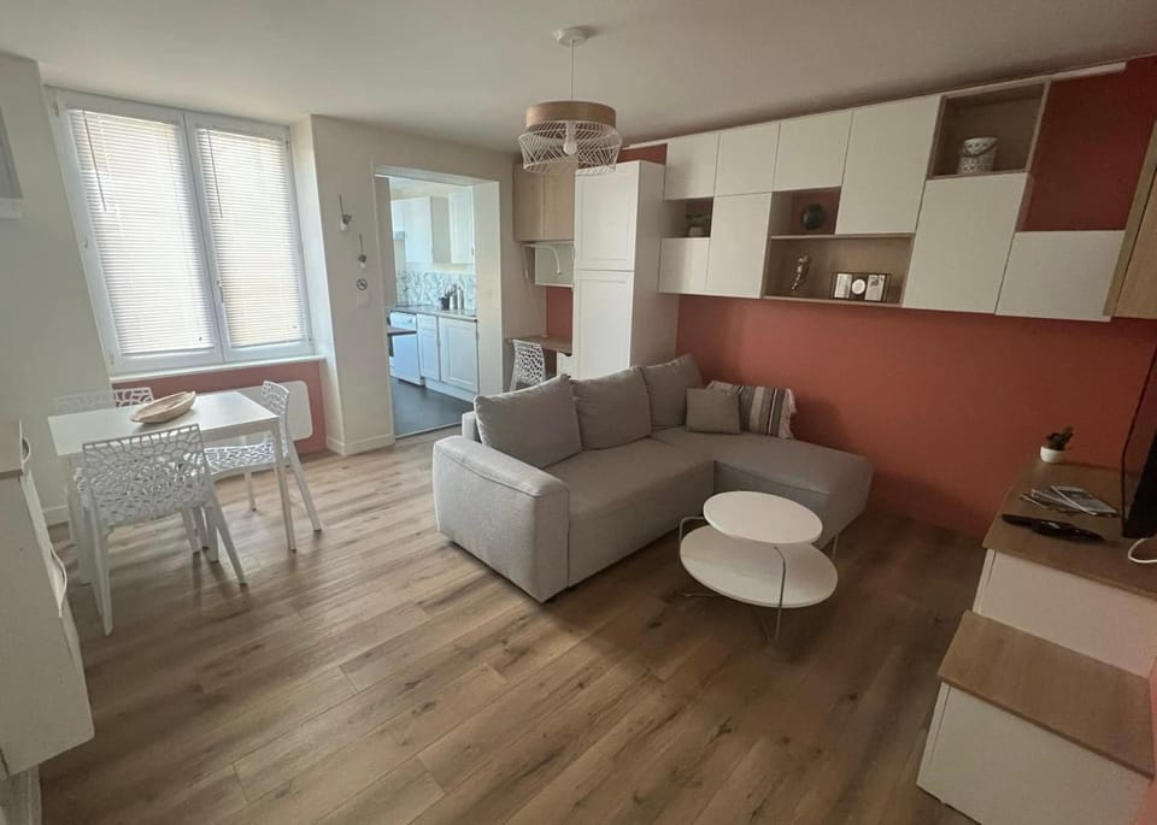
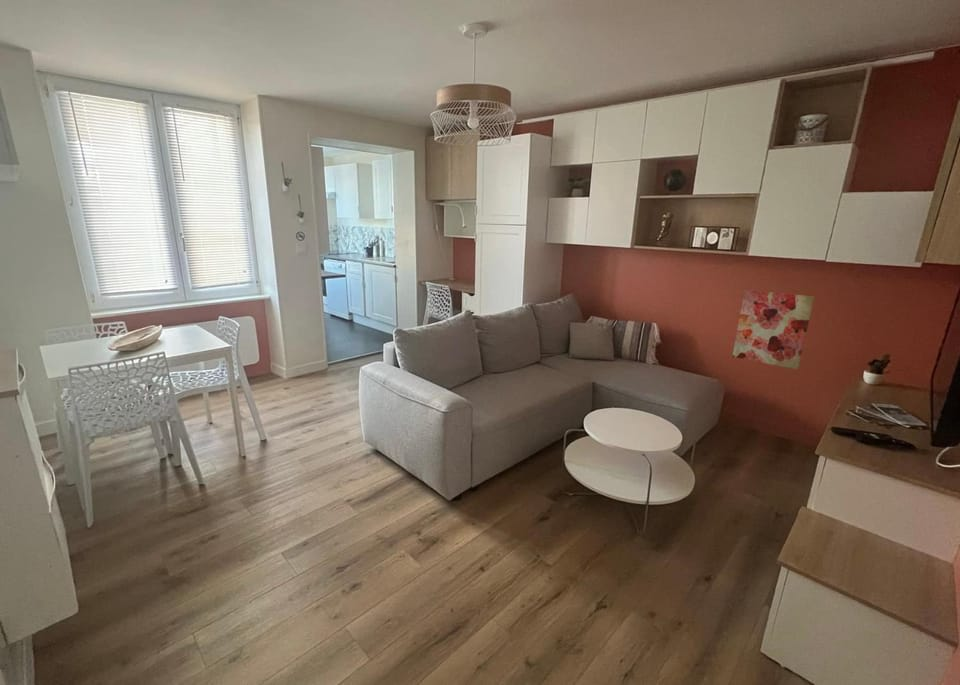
+ wall art (770, 328)
